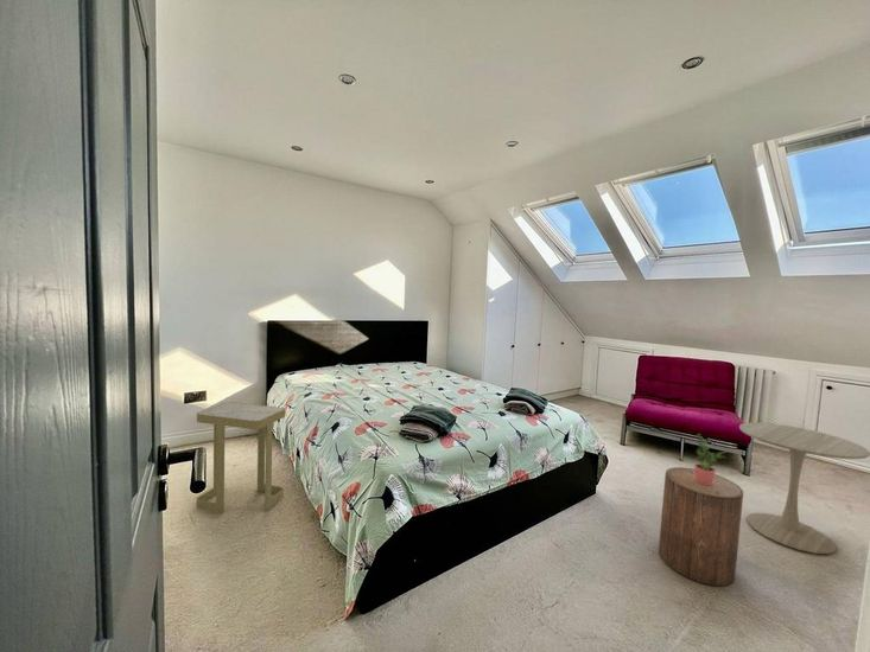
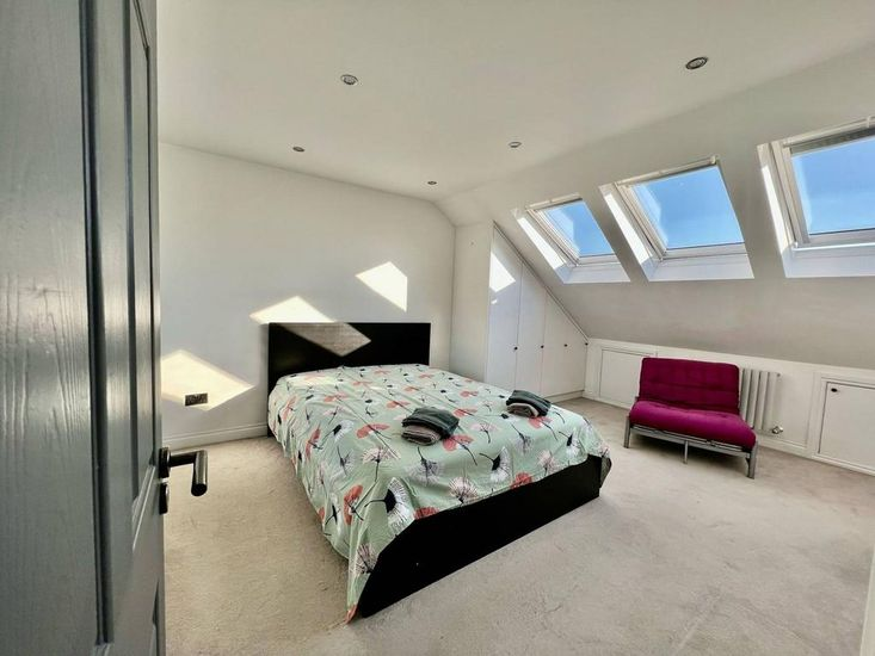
- potted plant (715, 460)
- stool (698, 522)
- side table (793, 485)
- side table (258, 455)
